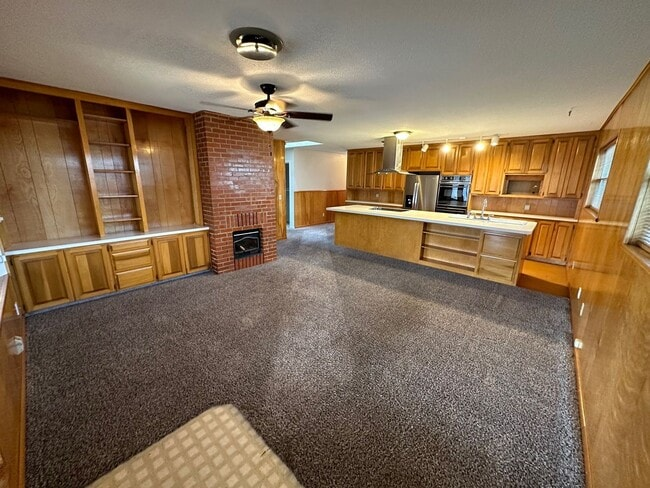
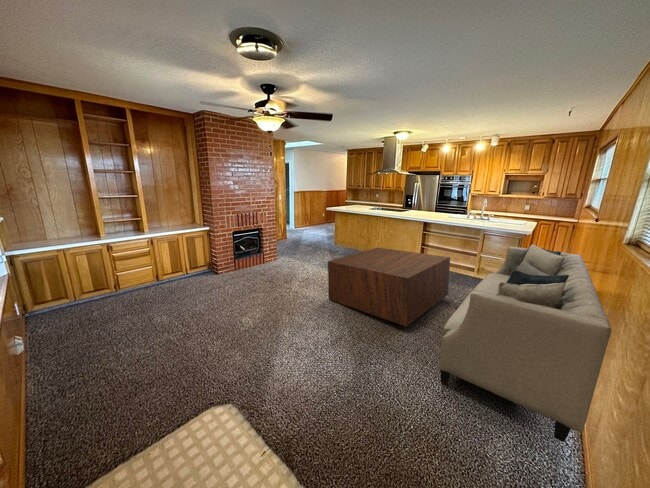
+ coffee table (389, 278)
+ sofa (520, 300)
